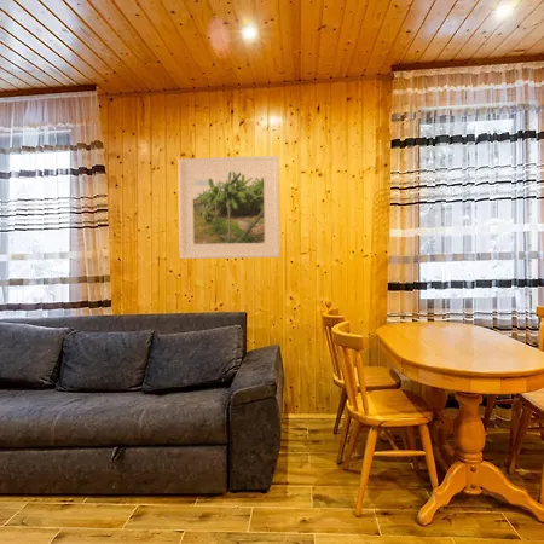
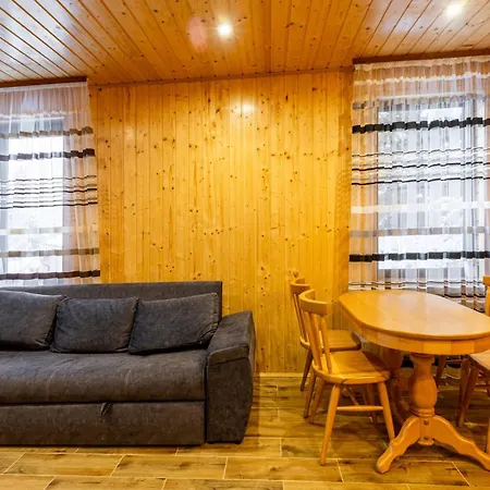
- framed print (228, 208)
